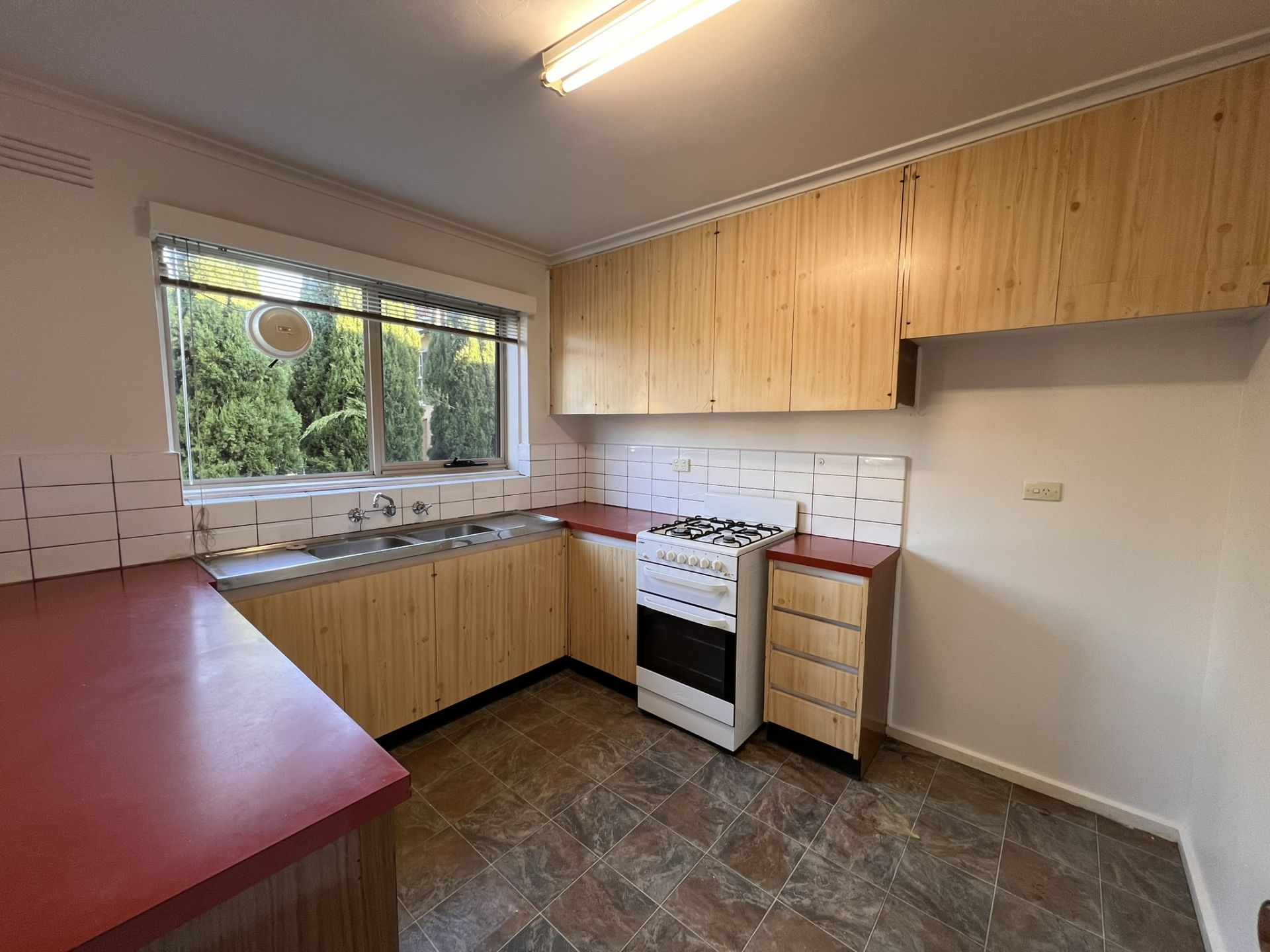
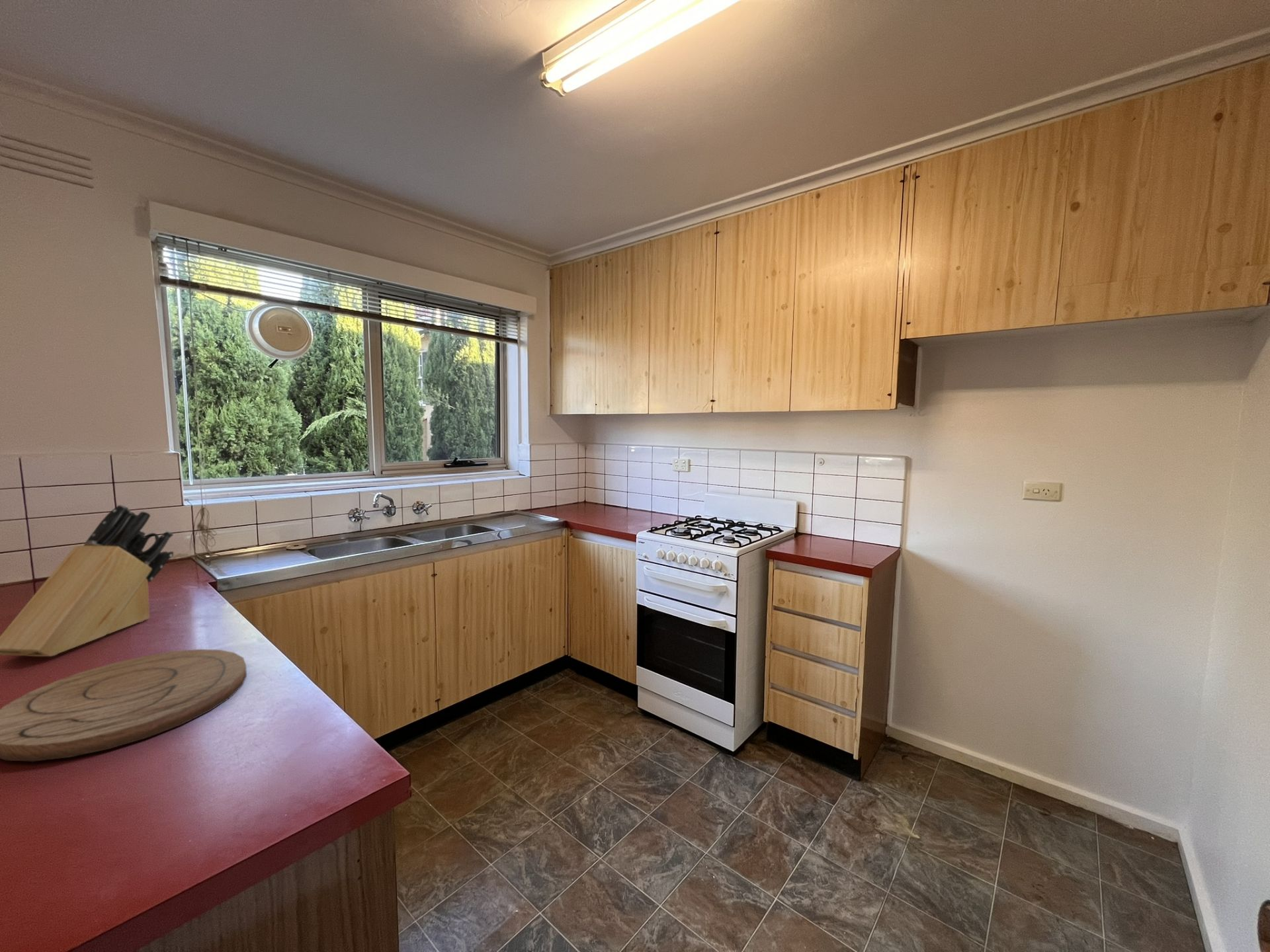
+ knife block (93, 571)
+ cutting board (131, 695)
